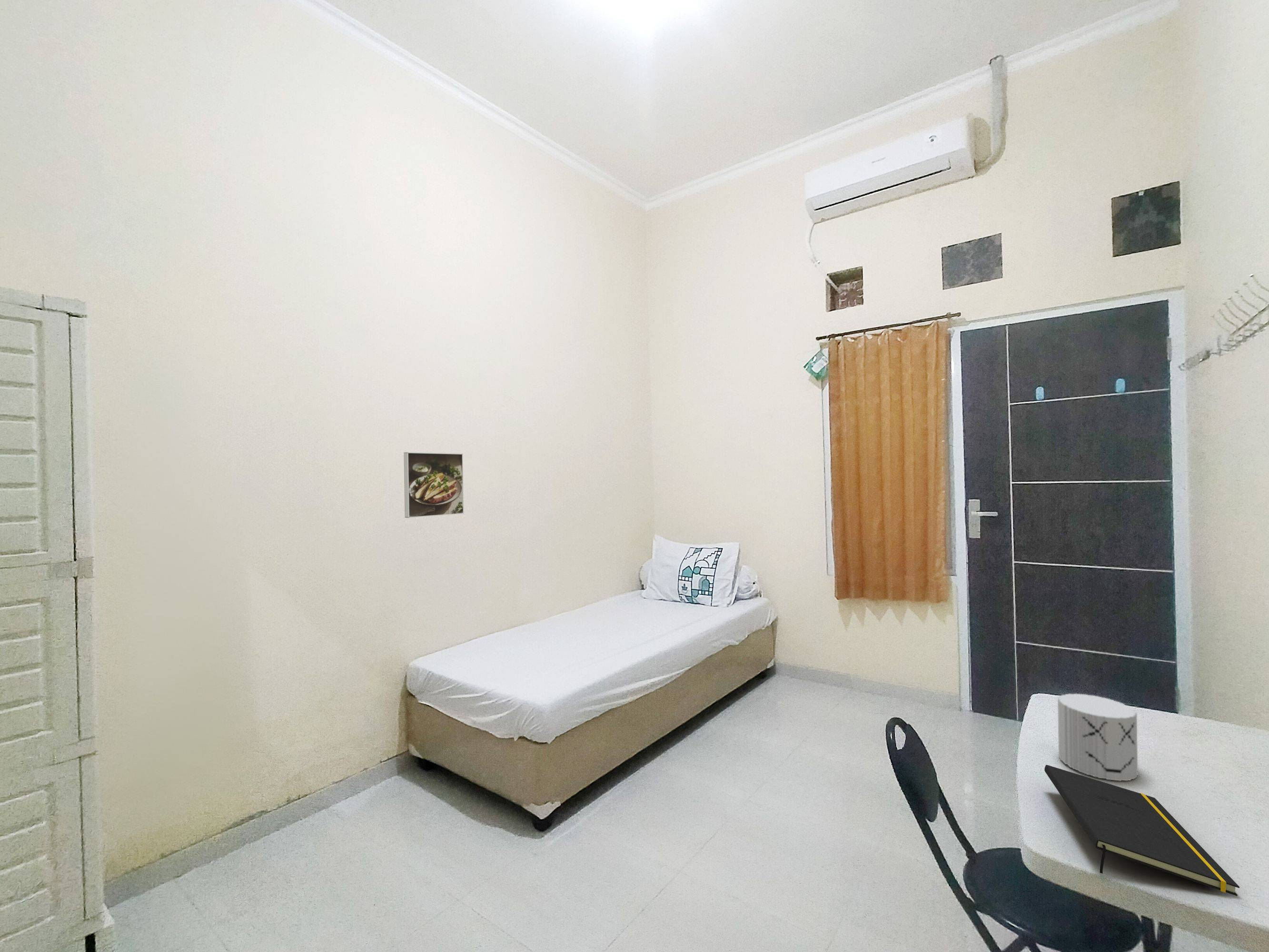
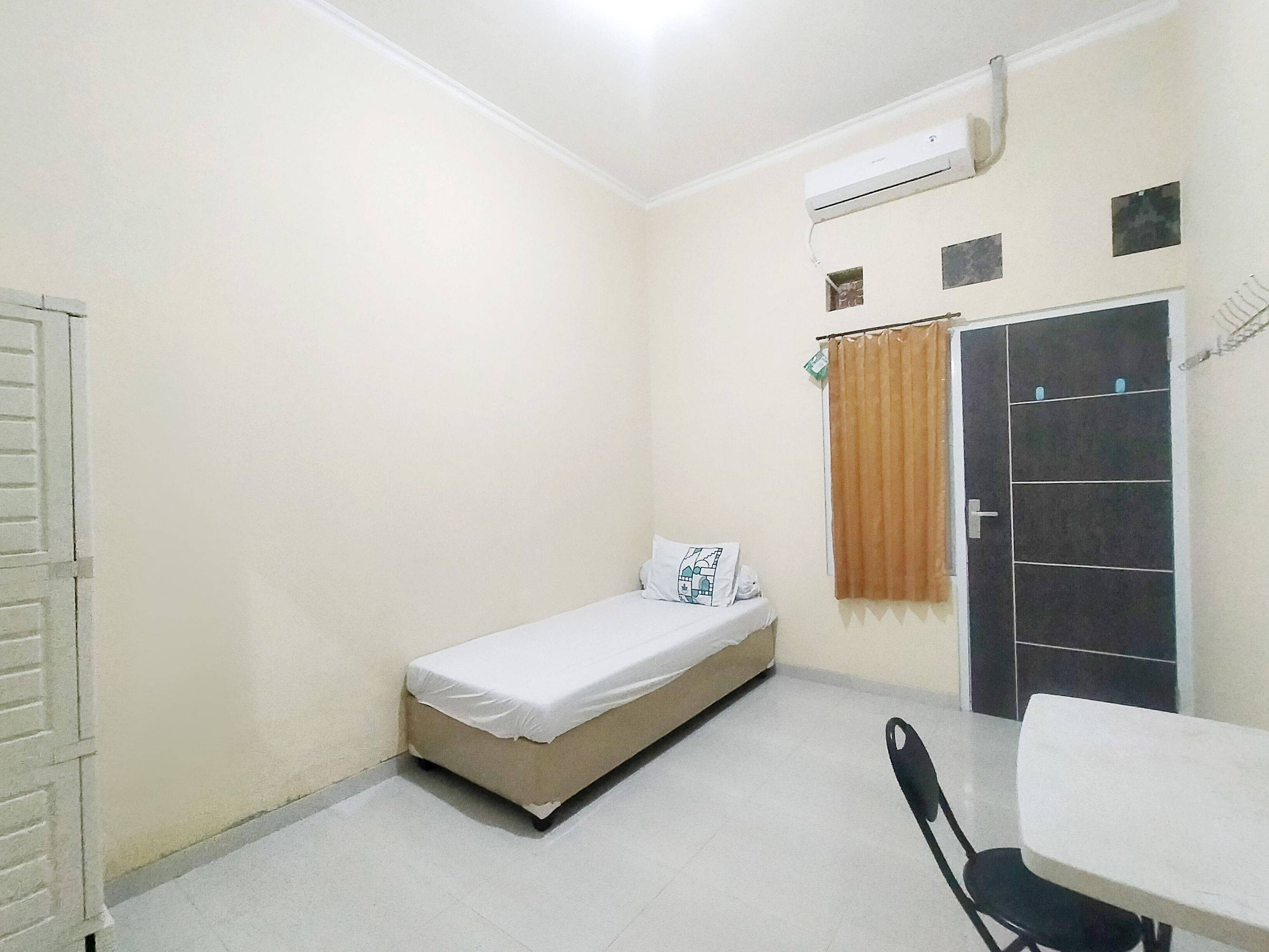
- mug (1096, 735)
- notepad (1127, 821)
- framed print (435, 484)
